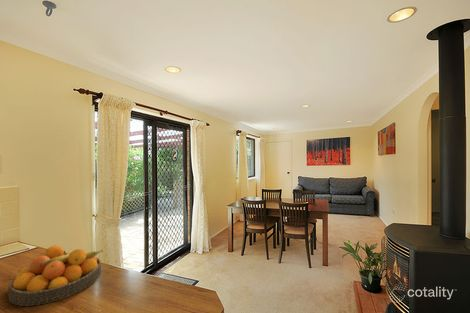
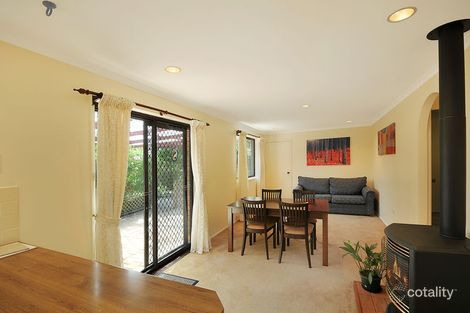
- fruit bowl (59, 266)
